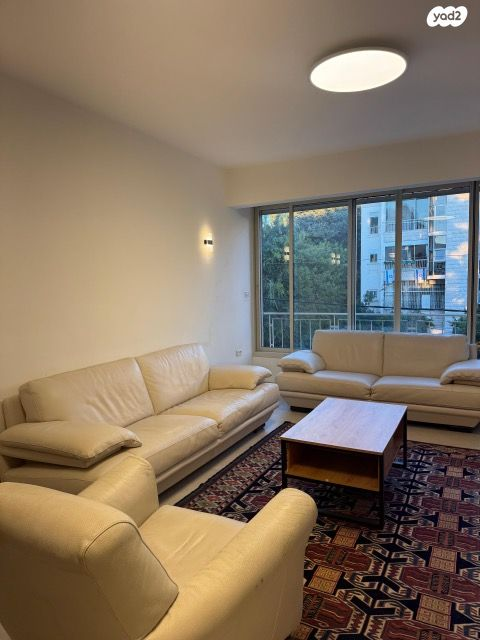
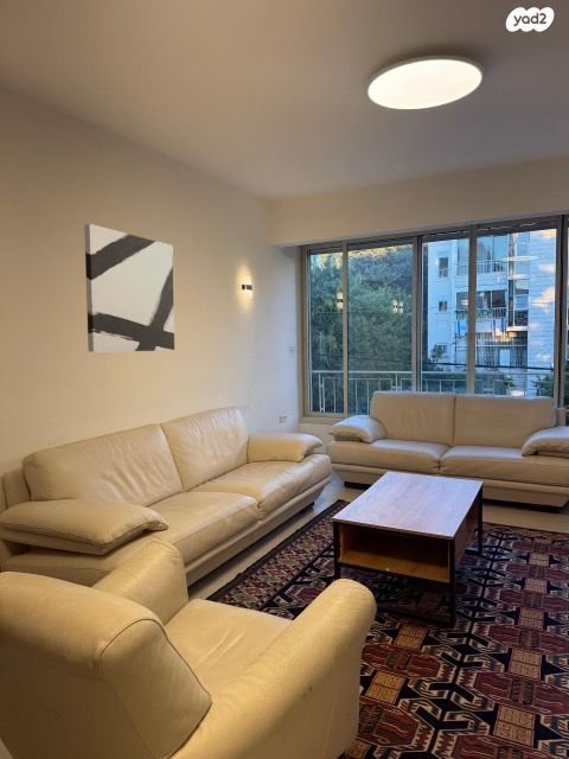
+ wall art (134, 293)
